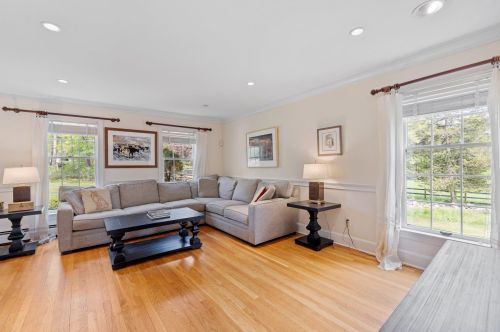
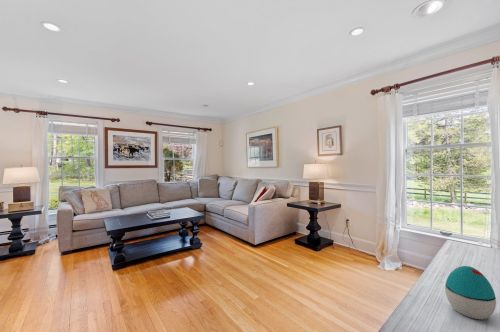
+ decorative egg (469, 289)
